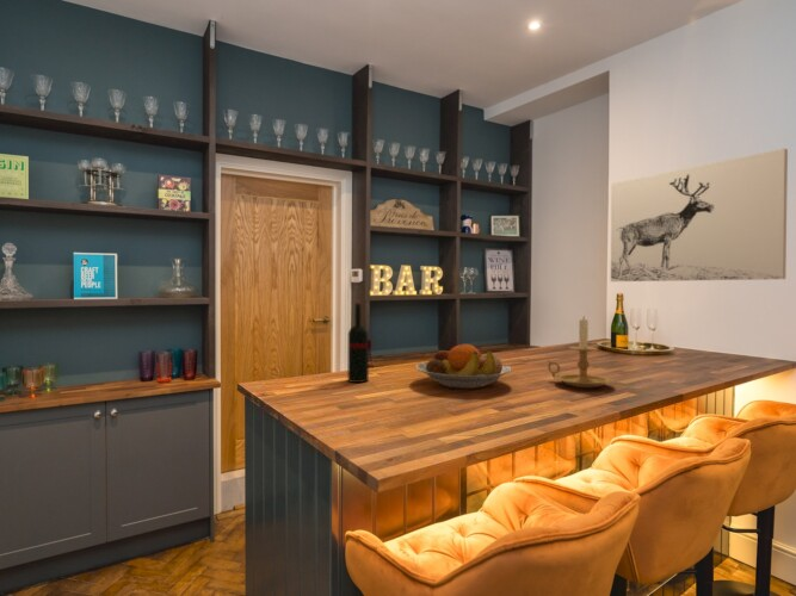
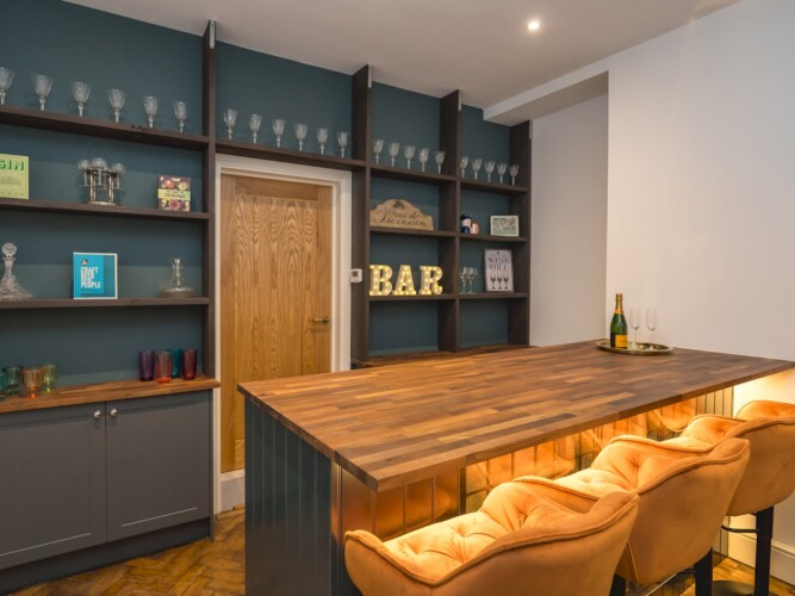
- candle holder (582, 350)
- wine bottle (360, 340)
- wall art (686, 224)
- fruit bowl (463, 362)
